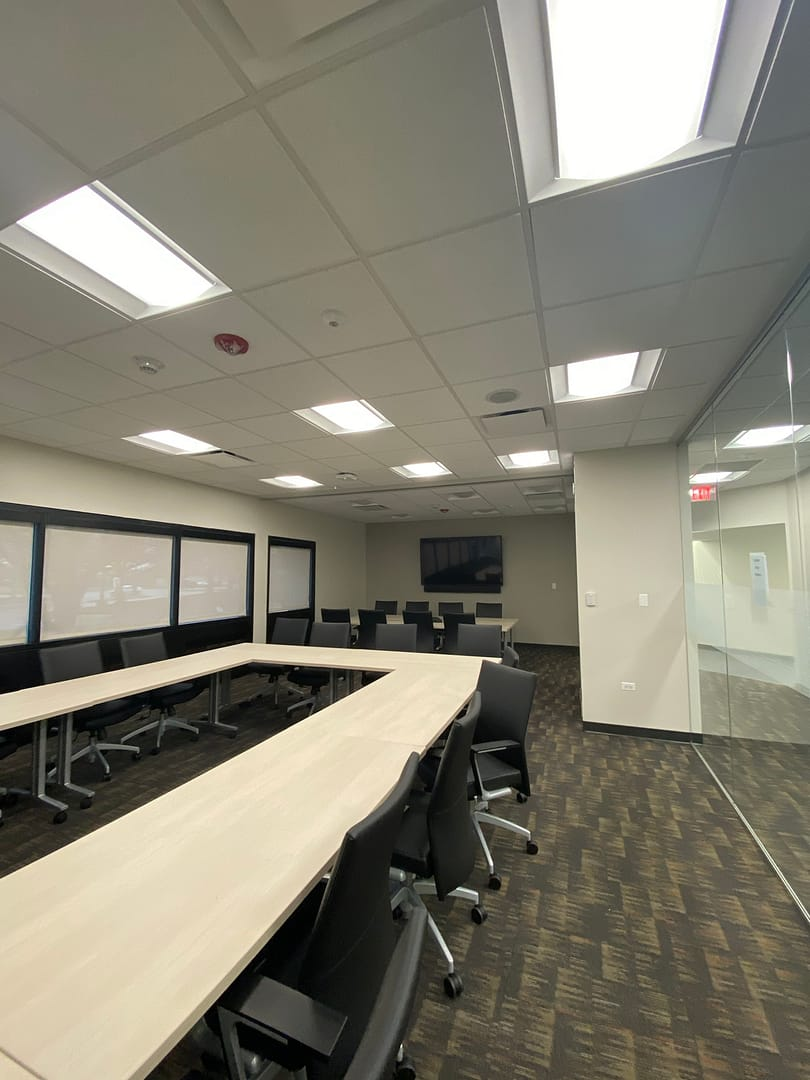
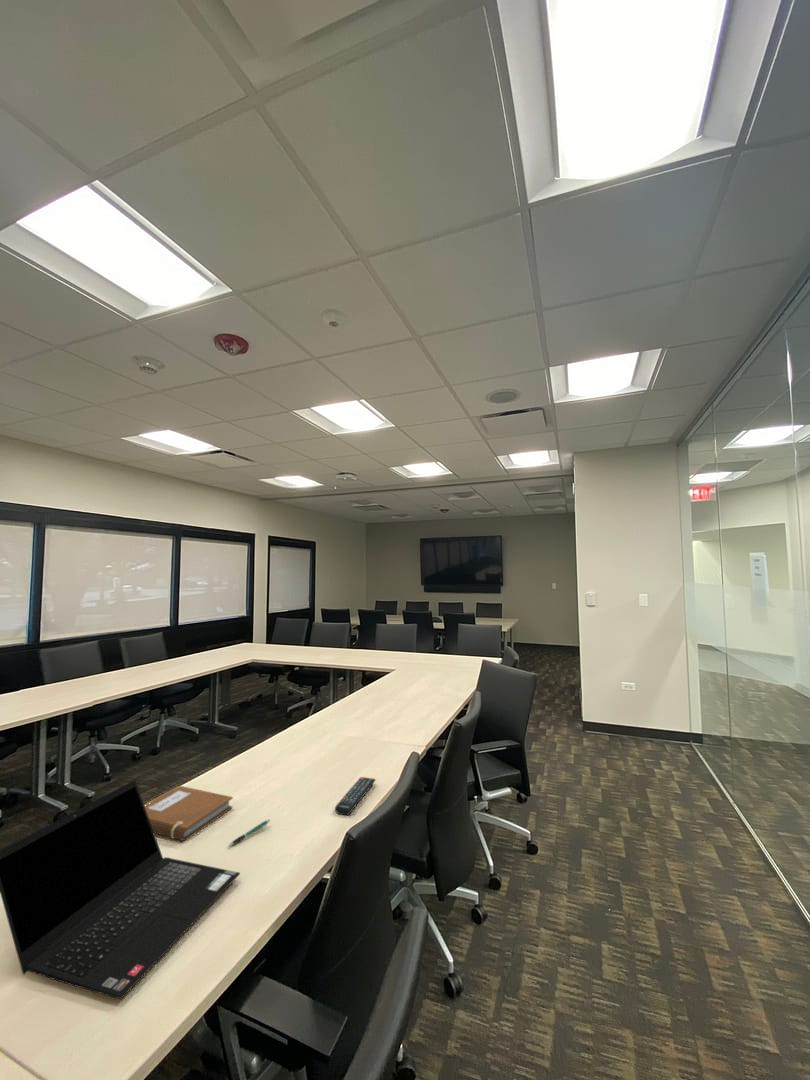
+ notebook (178, 811)
+ pen (249, 832)
+ remote control (356, 794)
+ laptop computer (129, 868)
